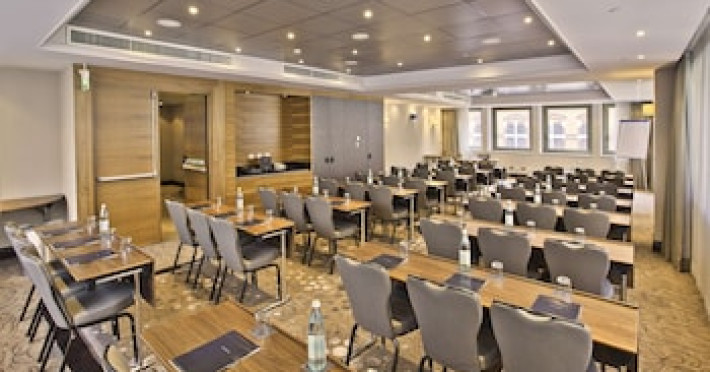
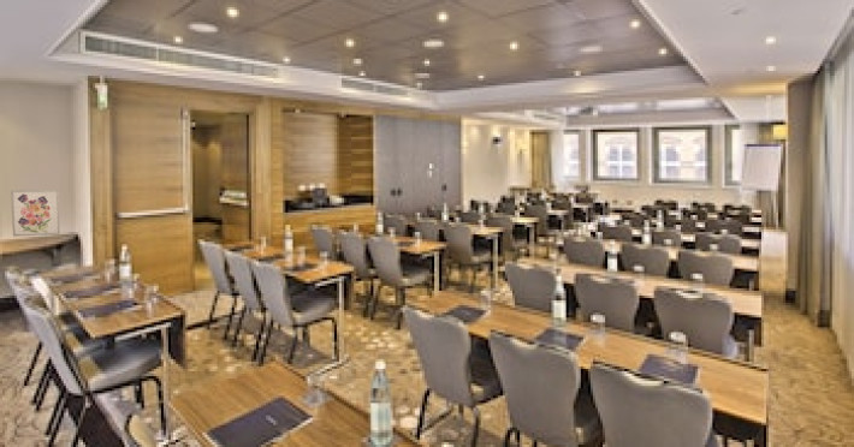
+ wall art (36, 213)
